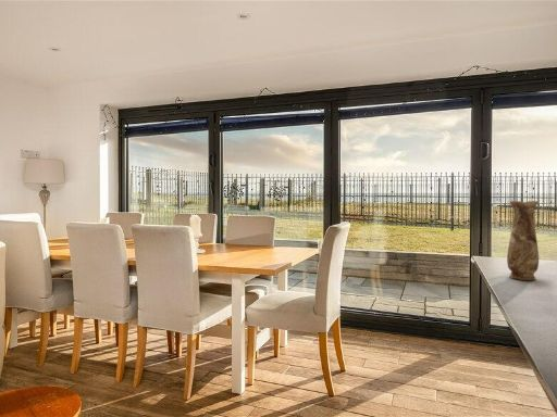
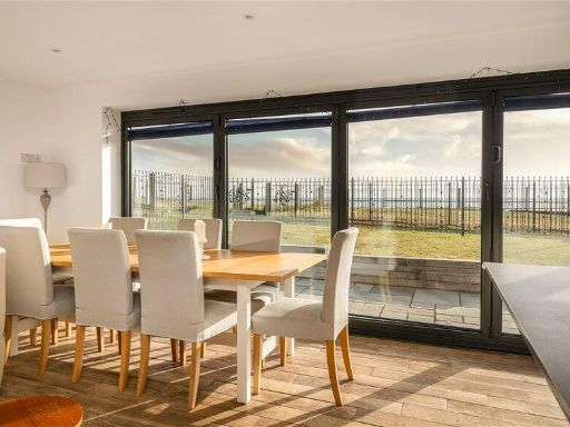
- vase (522, 239)
